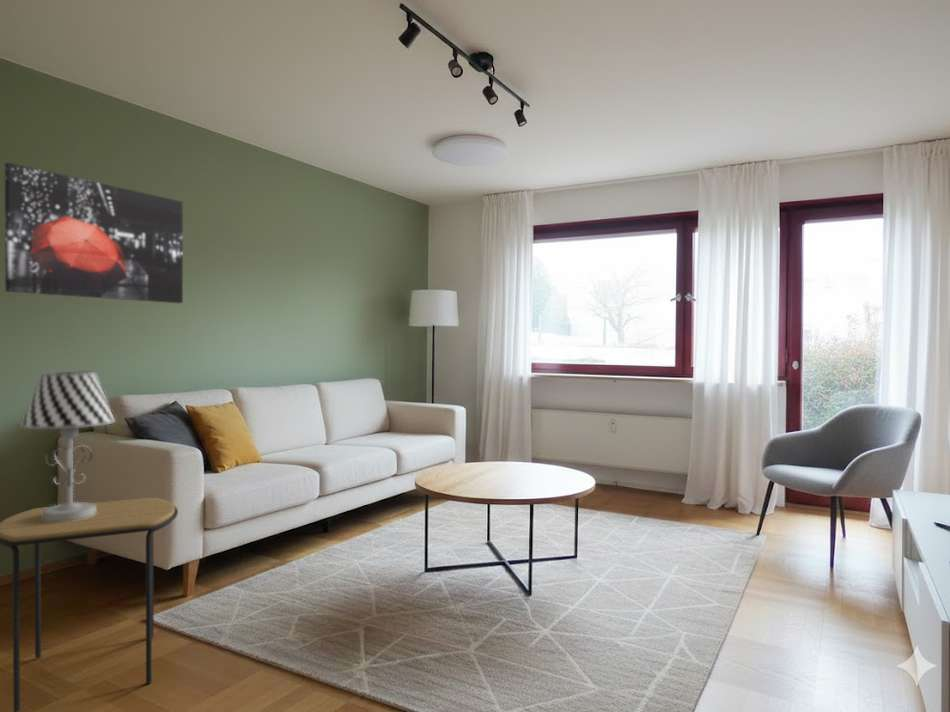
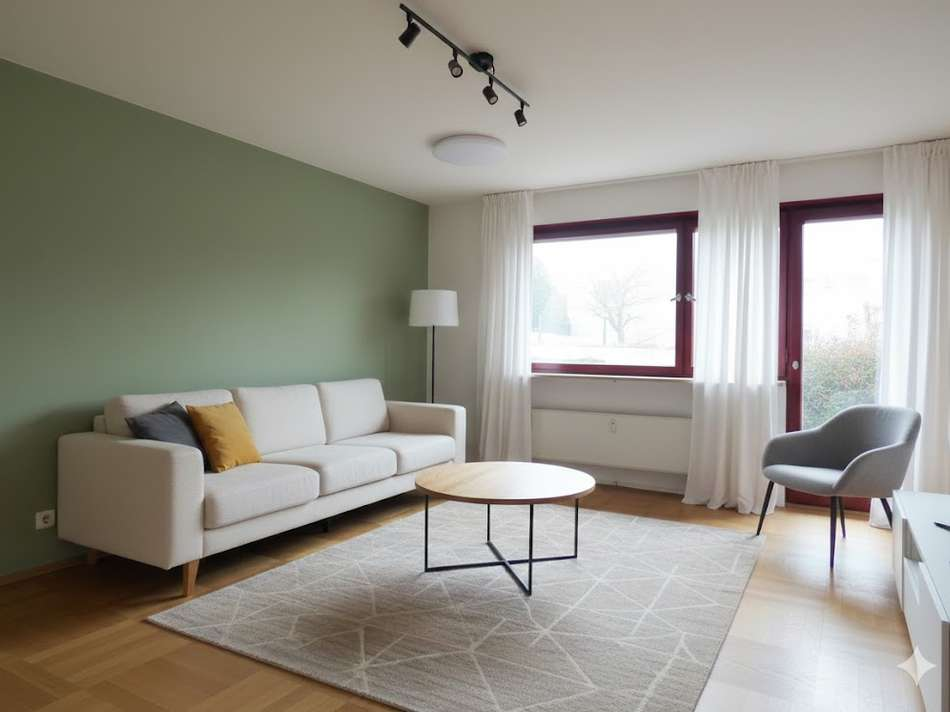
- table lamp (69, 443)
- wall art (104, 241)
- side table (40, 592)
